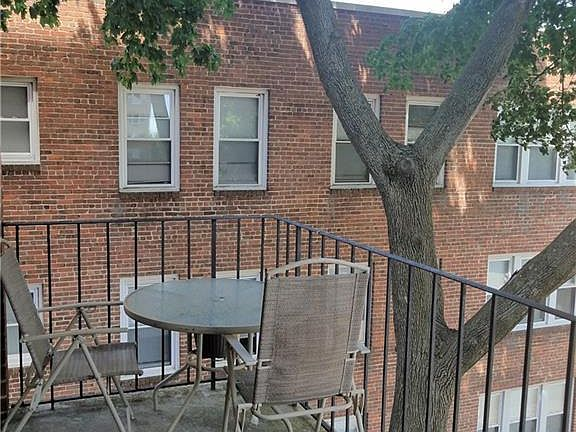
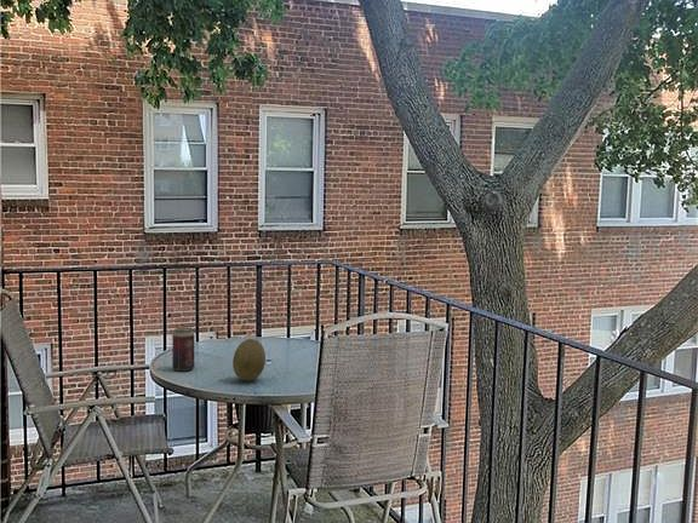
+ fruit (248, 360)
+ beverage can (183, 349)
